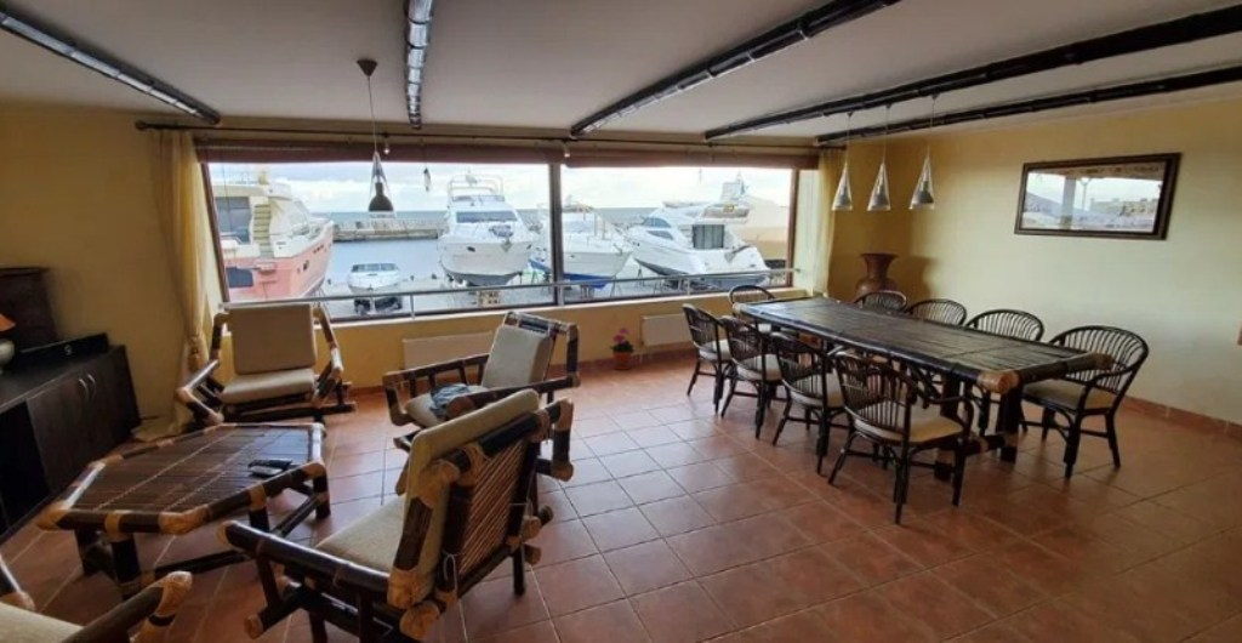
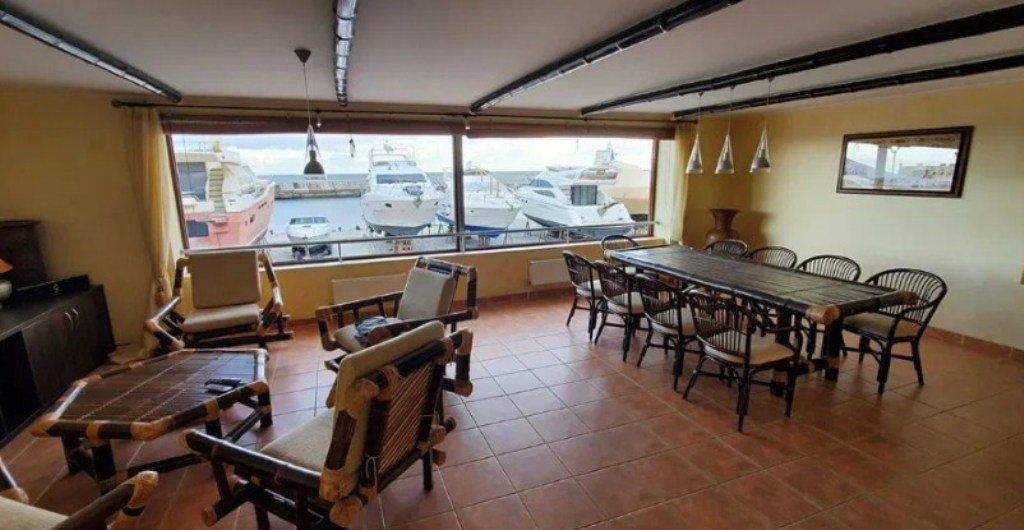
- potted plant (621, 347)
